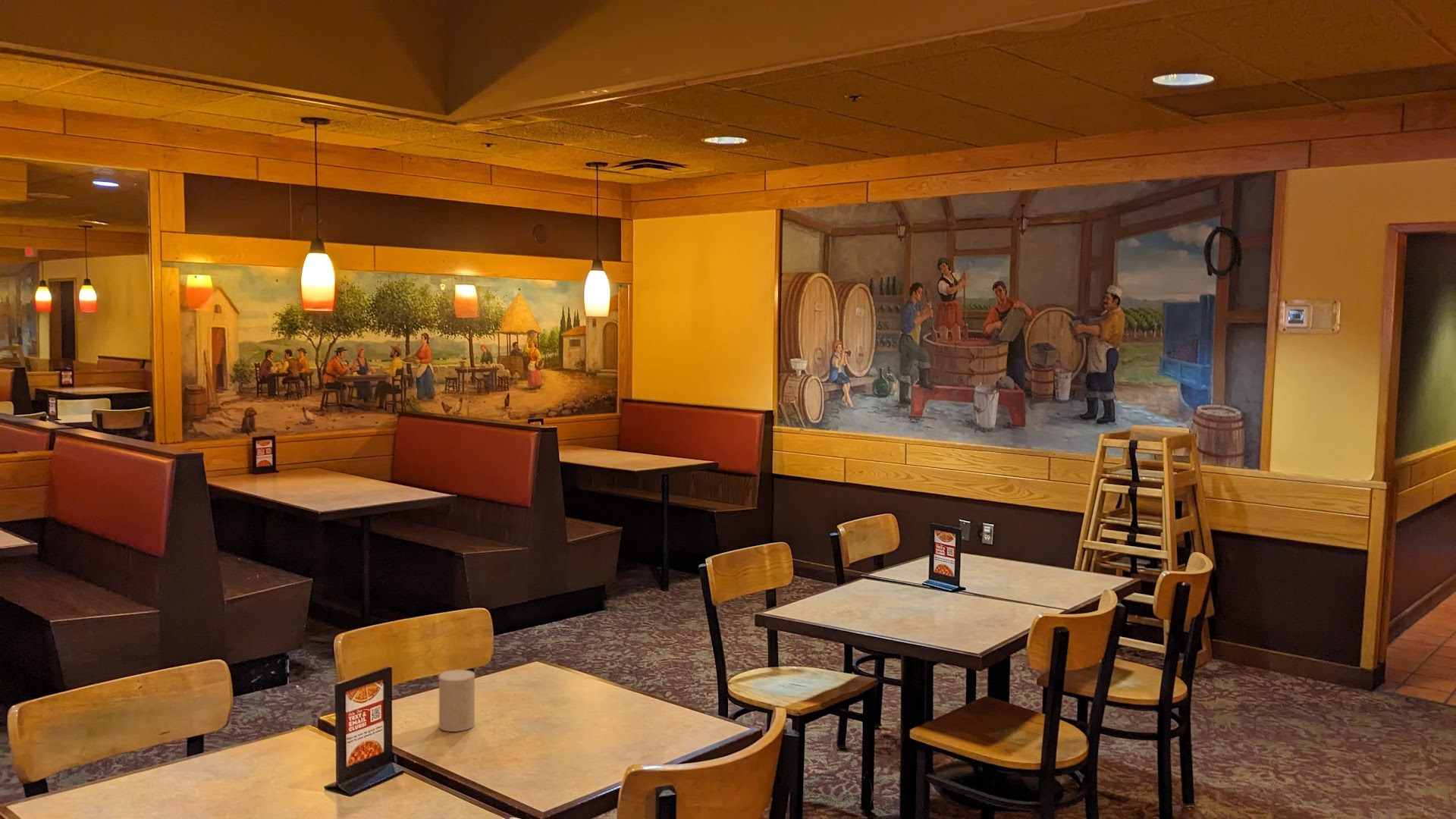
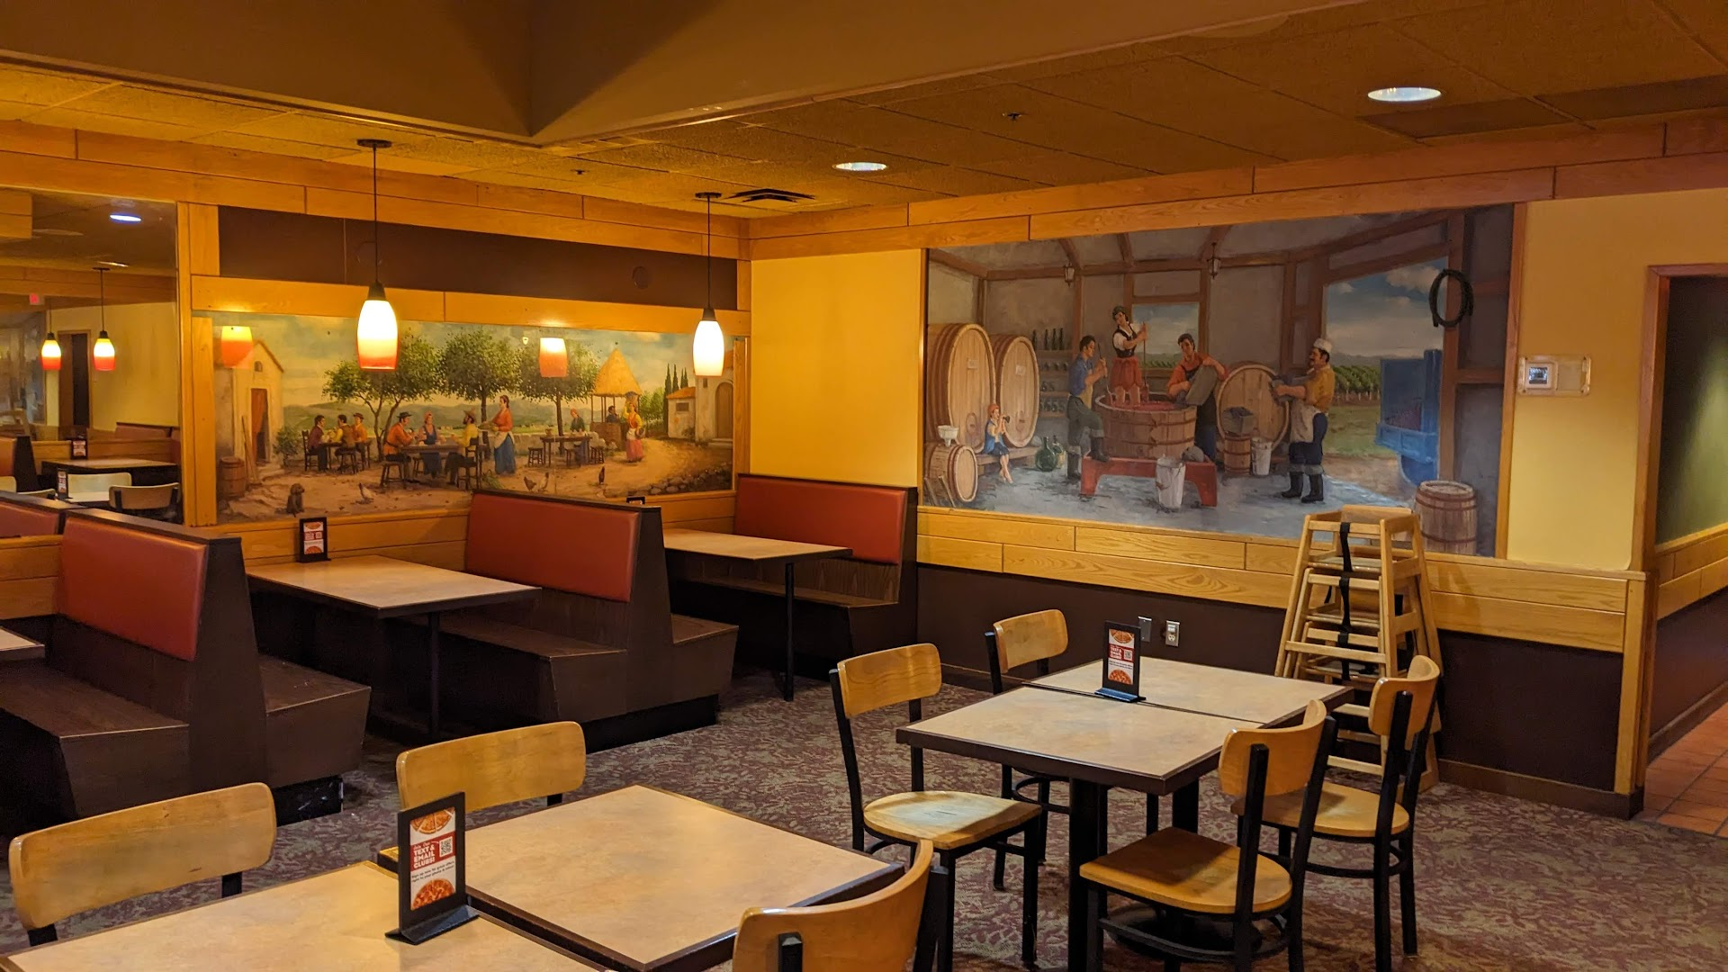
- cup (457, 700)
